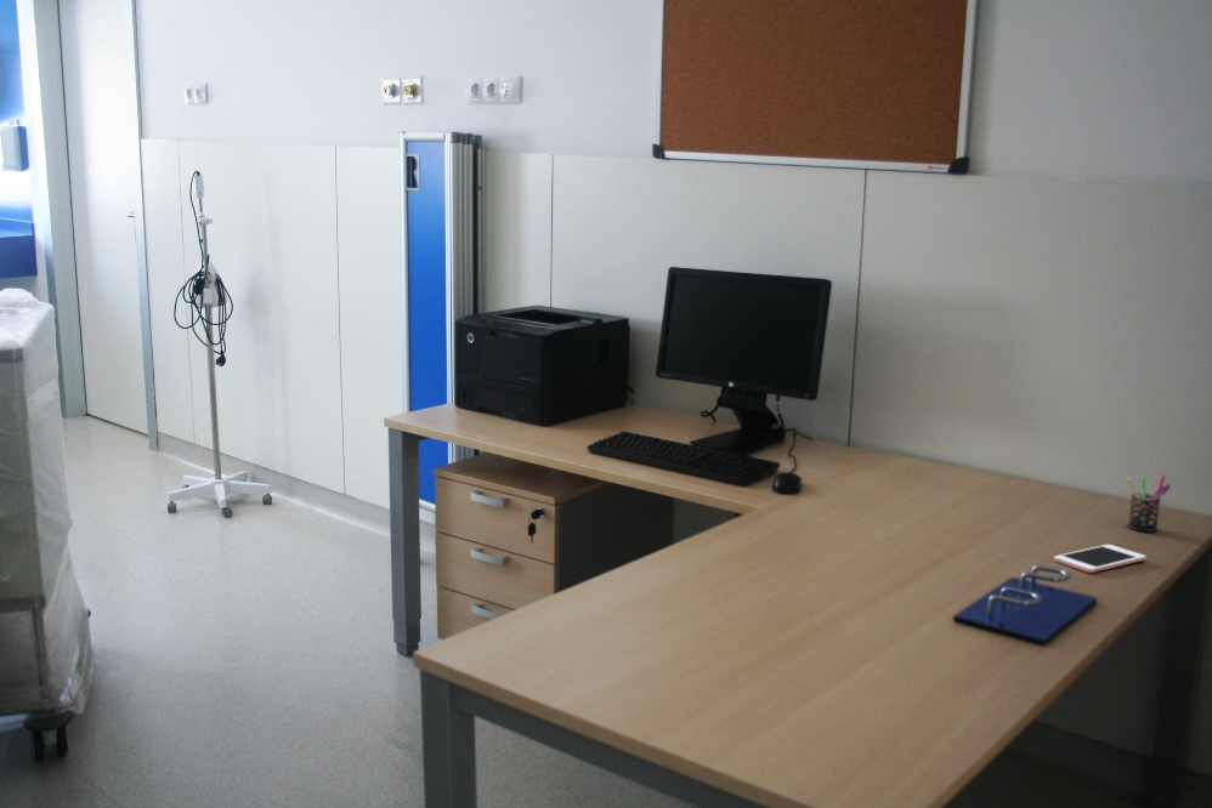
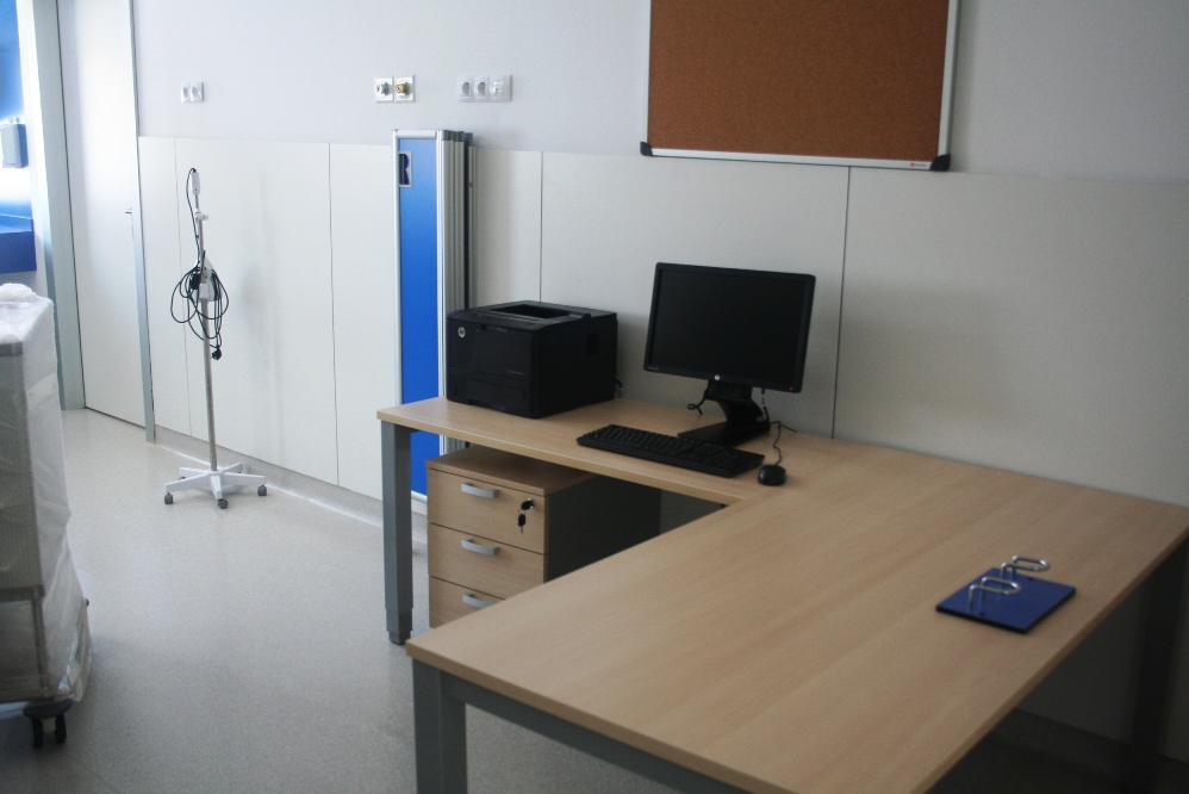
- cell phone (1099, 558)
- pen holder (1146, 500)
